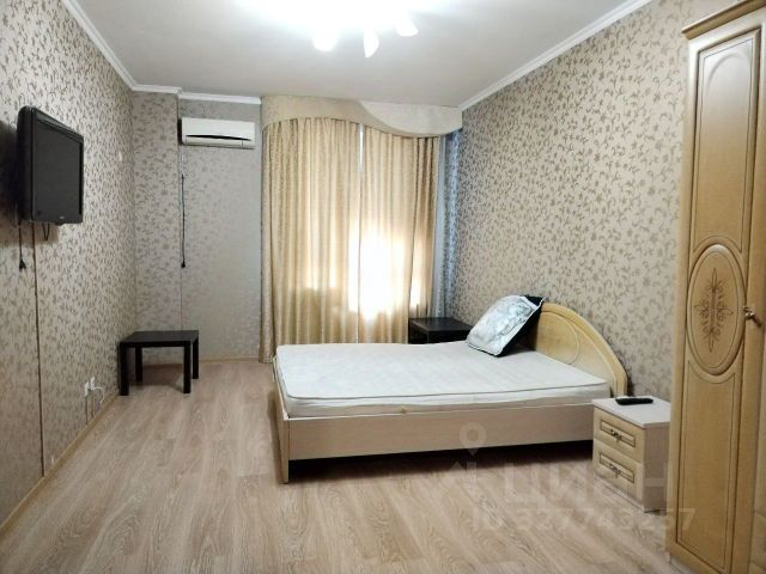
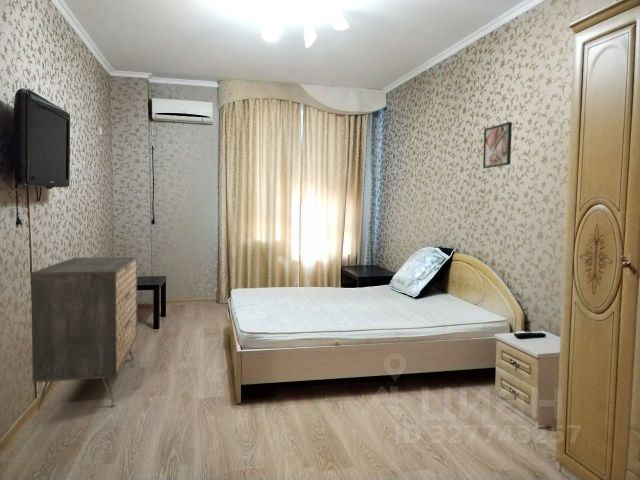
+ dresser (93, 323)
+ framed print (496, 146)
